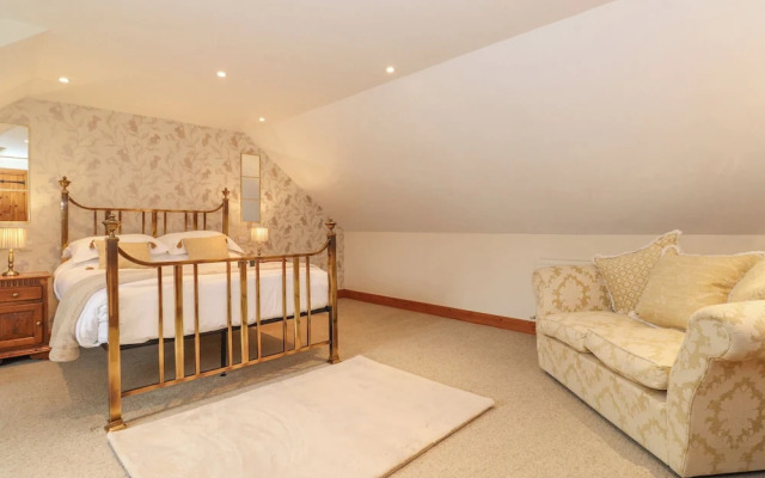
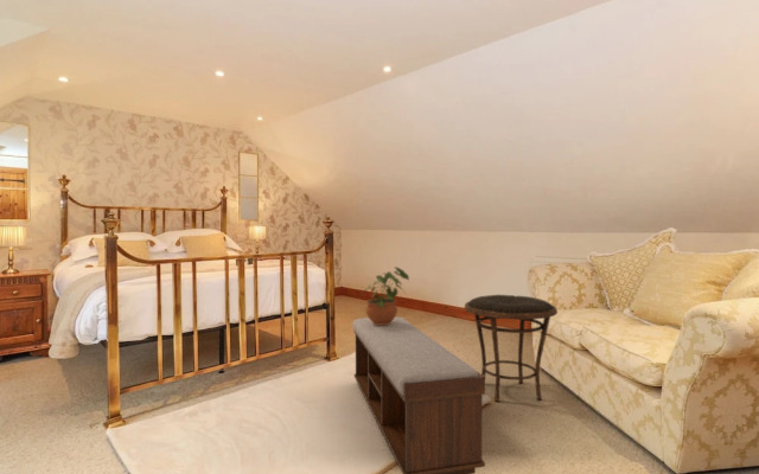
+ side table (518, 345)
+ potted plant (389, 295)
+ bench (402, 378)
